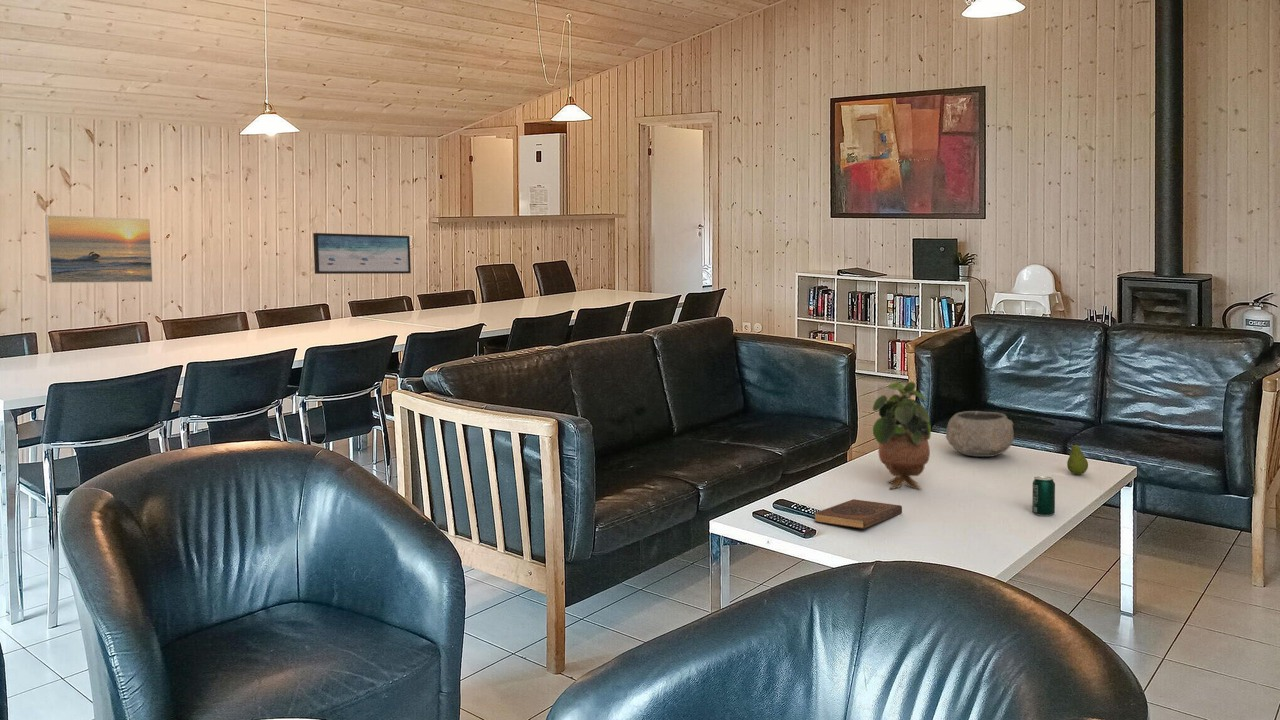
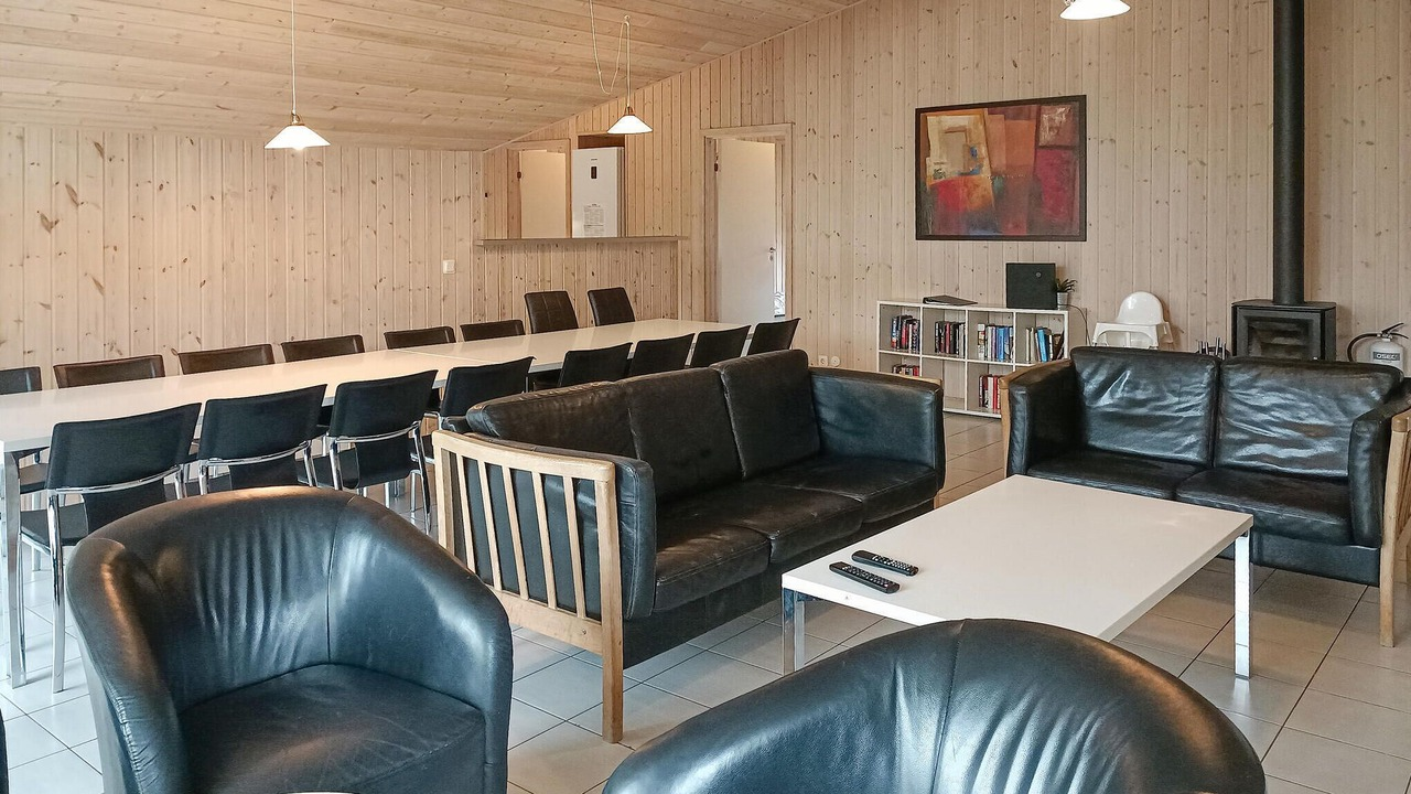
- beverage can (1043, 496)
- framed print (101, 250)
- wall art (363, 254)
- book (858, 513)
- bowl (979, 434)
- potted plant (901, 434)
- fruit (1077, 457)
